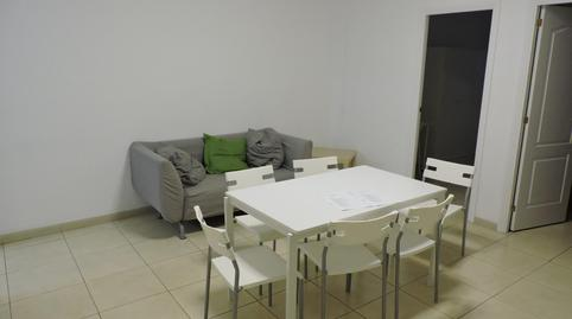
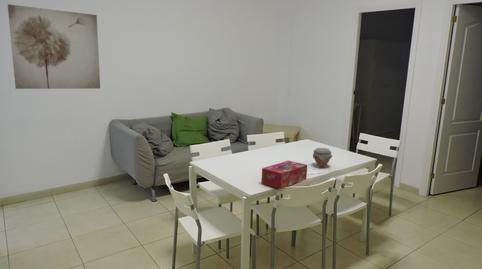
+ wall art (57, 50)
+ jar (322, 157)
+ tissue box (284, 173)
